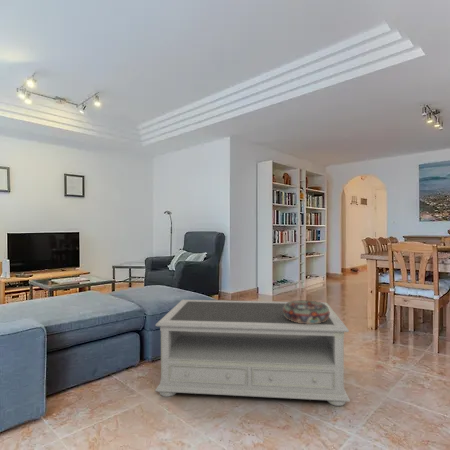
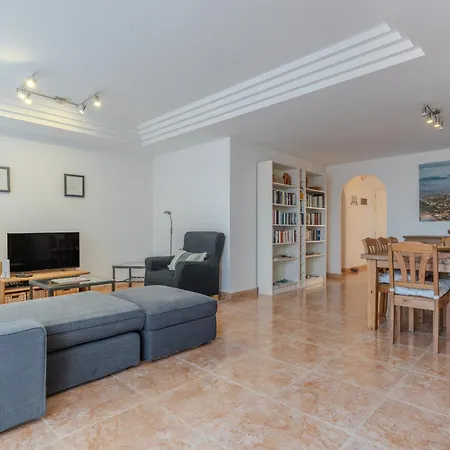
- coffee table (251, 344)
- decorative bowl (305, 311)
